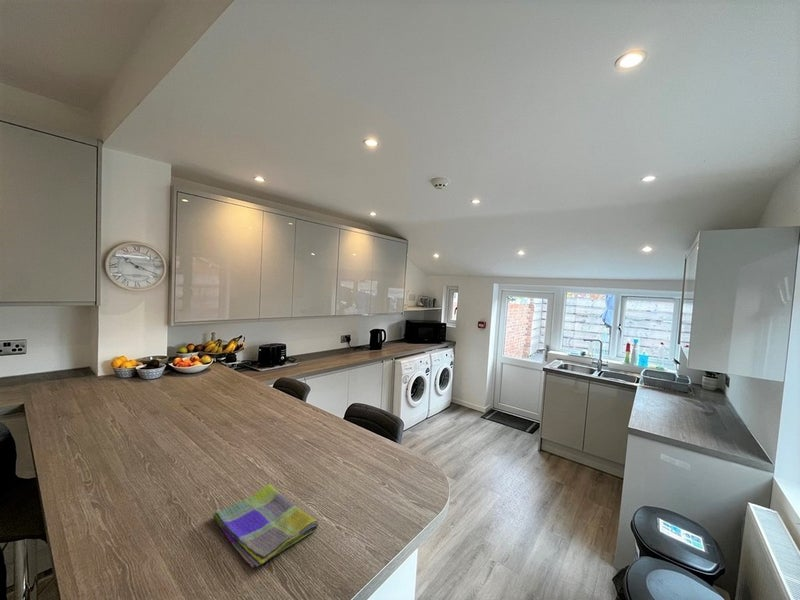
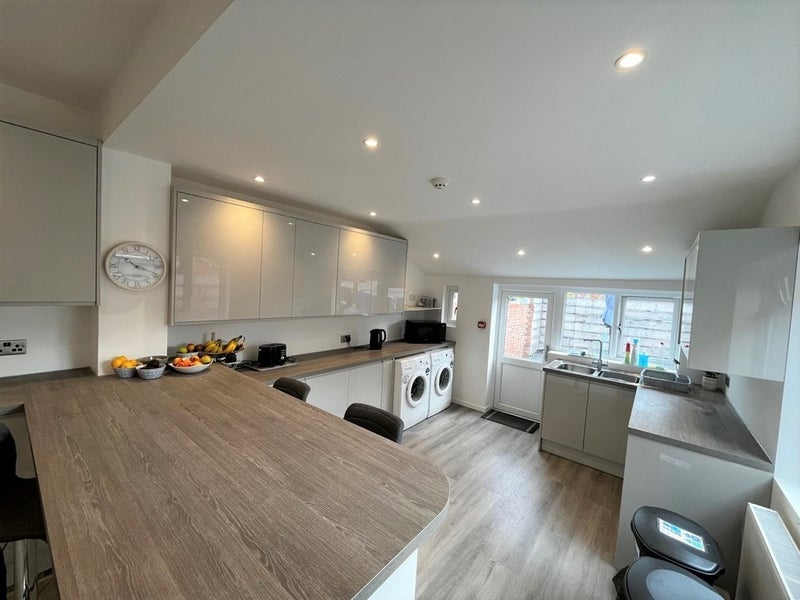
- dish towel (265, 519)
